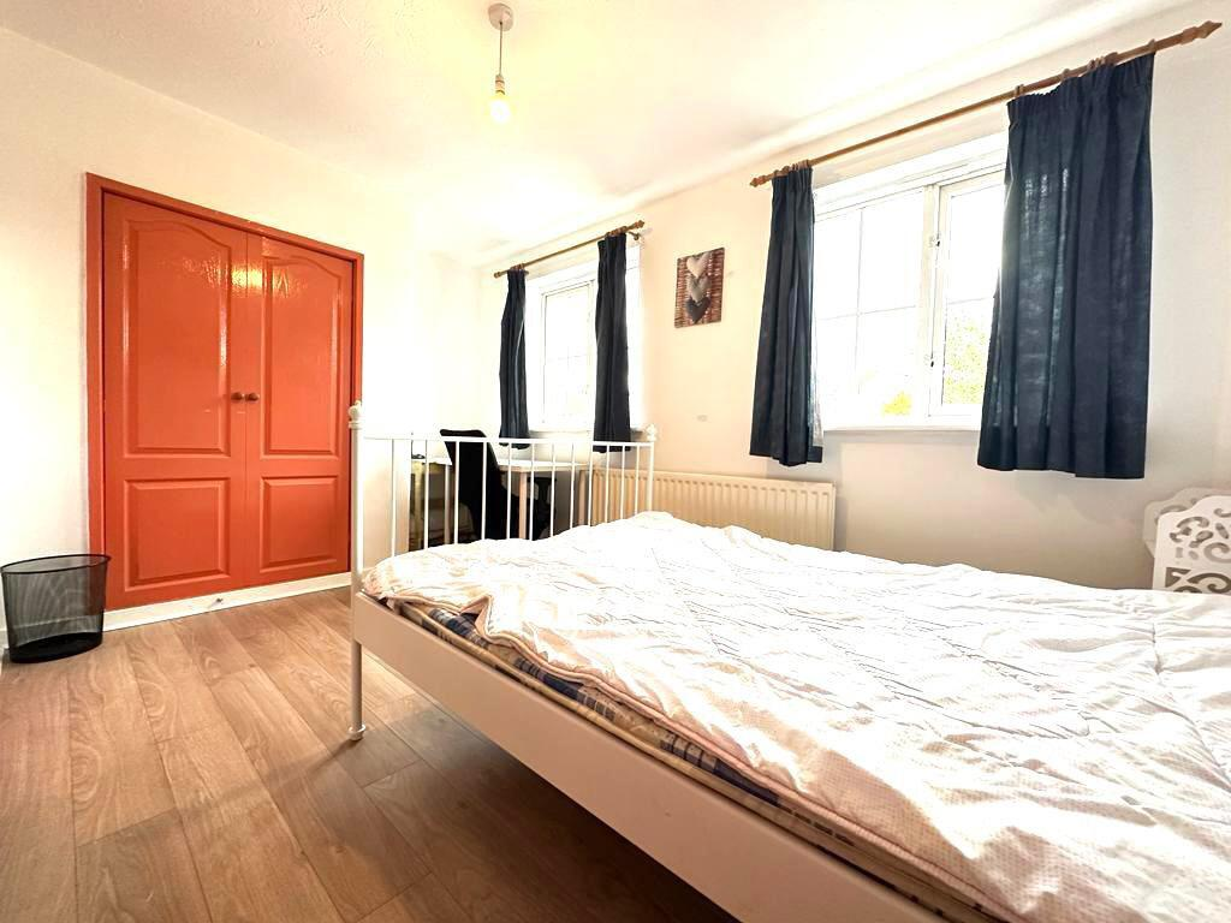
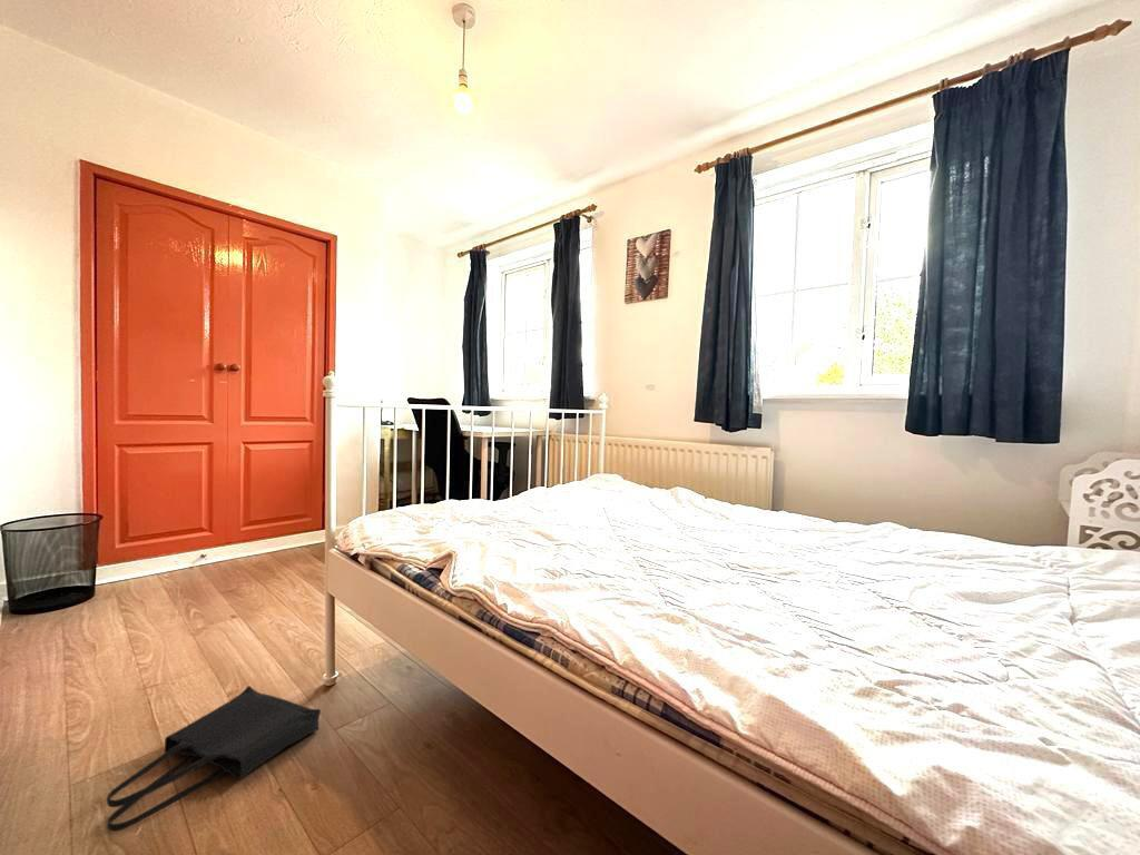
+ tote bag (212, 750)
